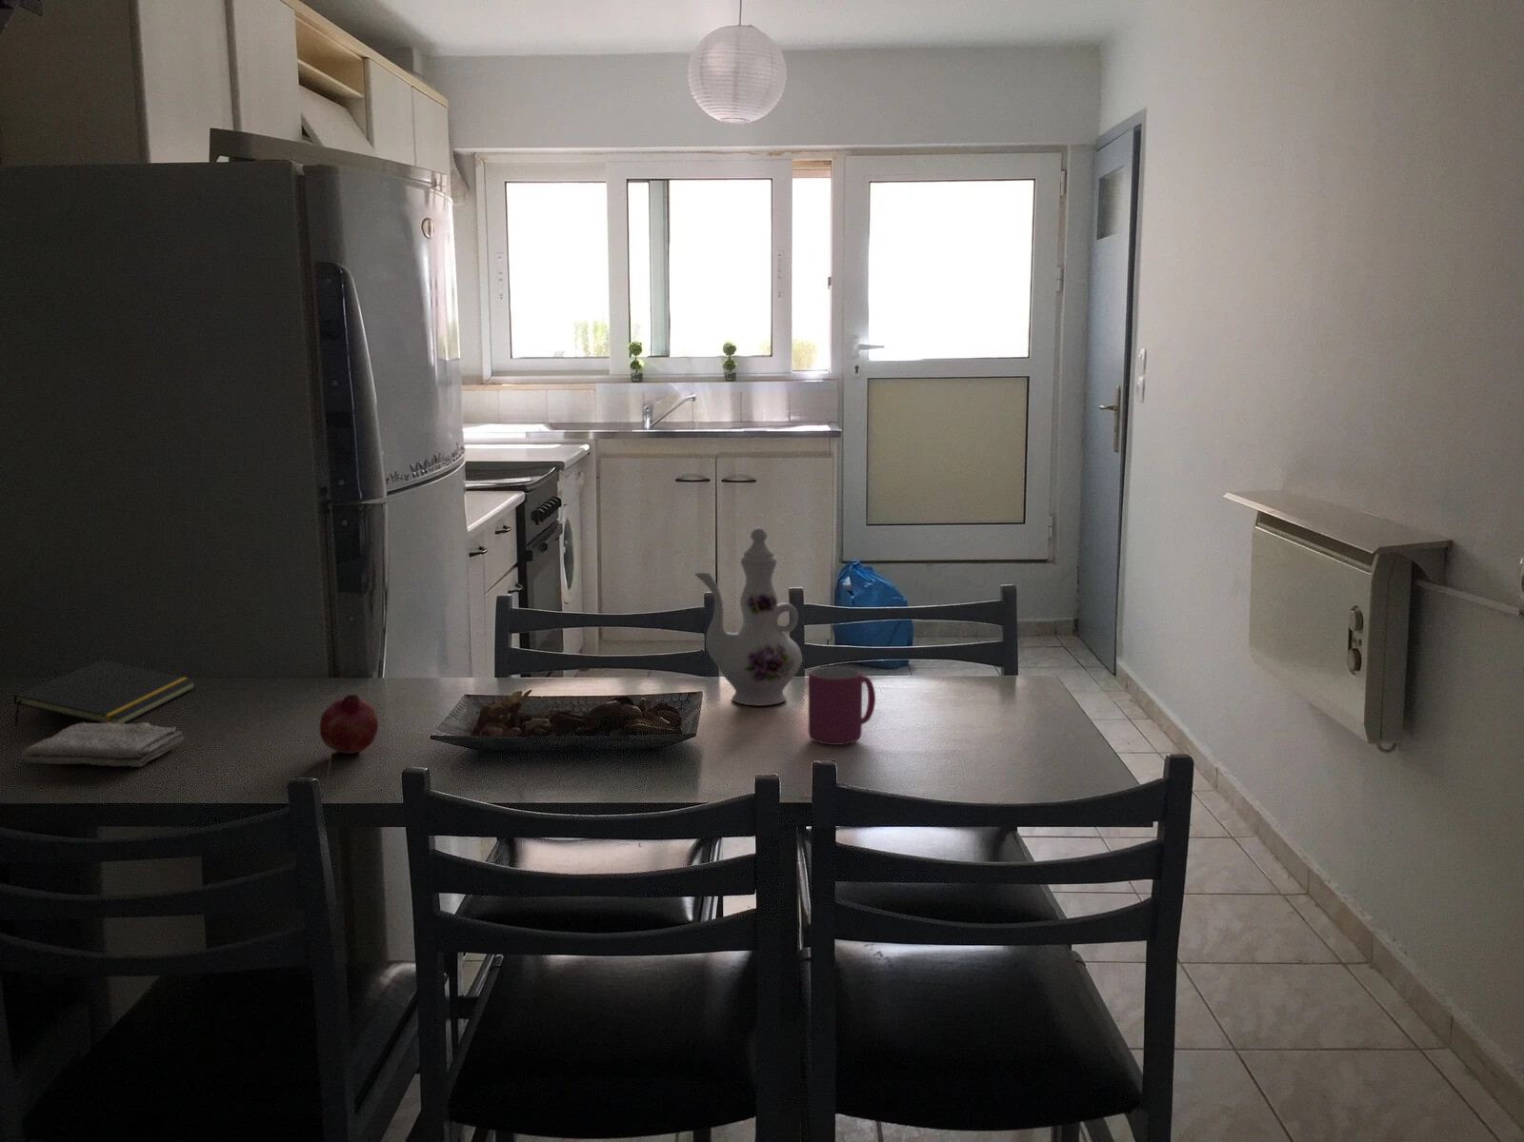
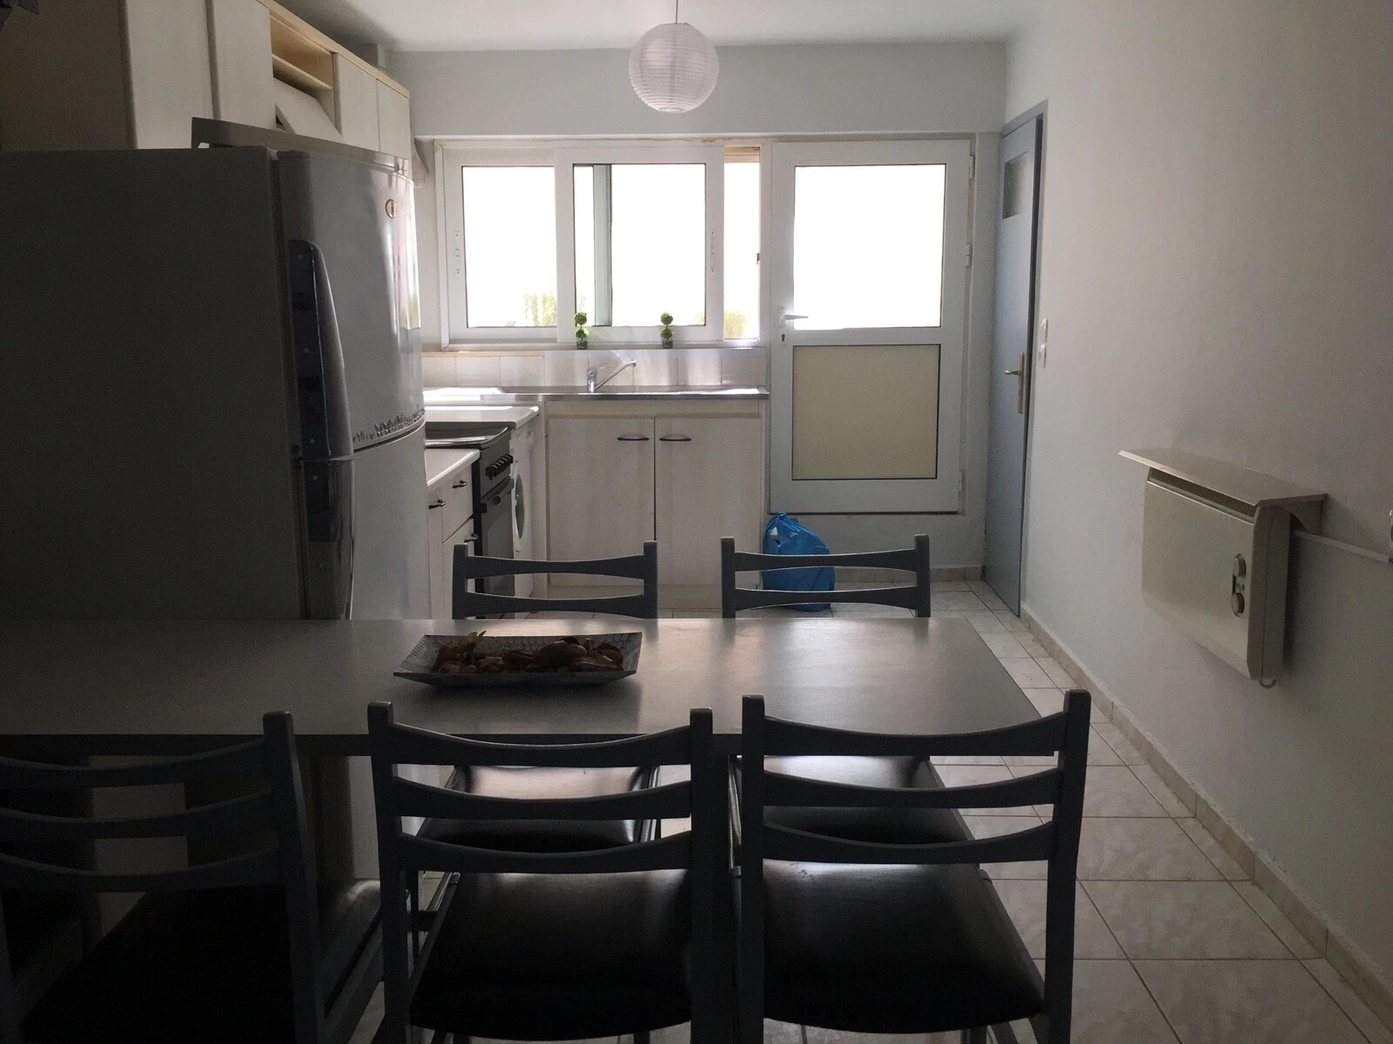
- chinaware (748, 614)
- washcloth (104, 744)
- fruit (349, 721)
- mug (842, 704)
- notepad (109, 691)
